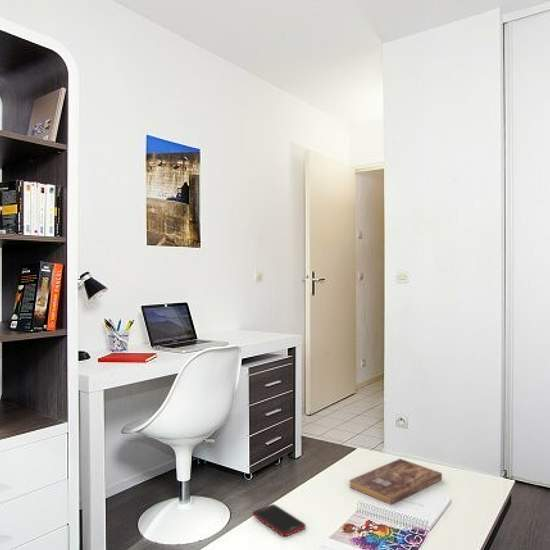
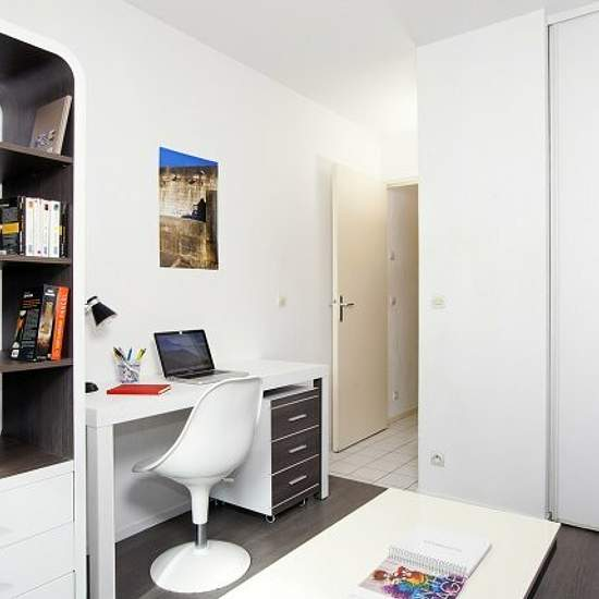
- cell phone (278, 519)
- bible (397, 479)
